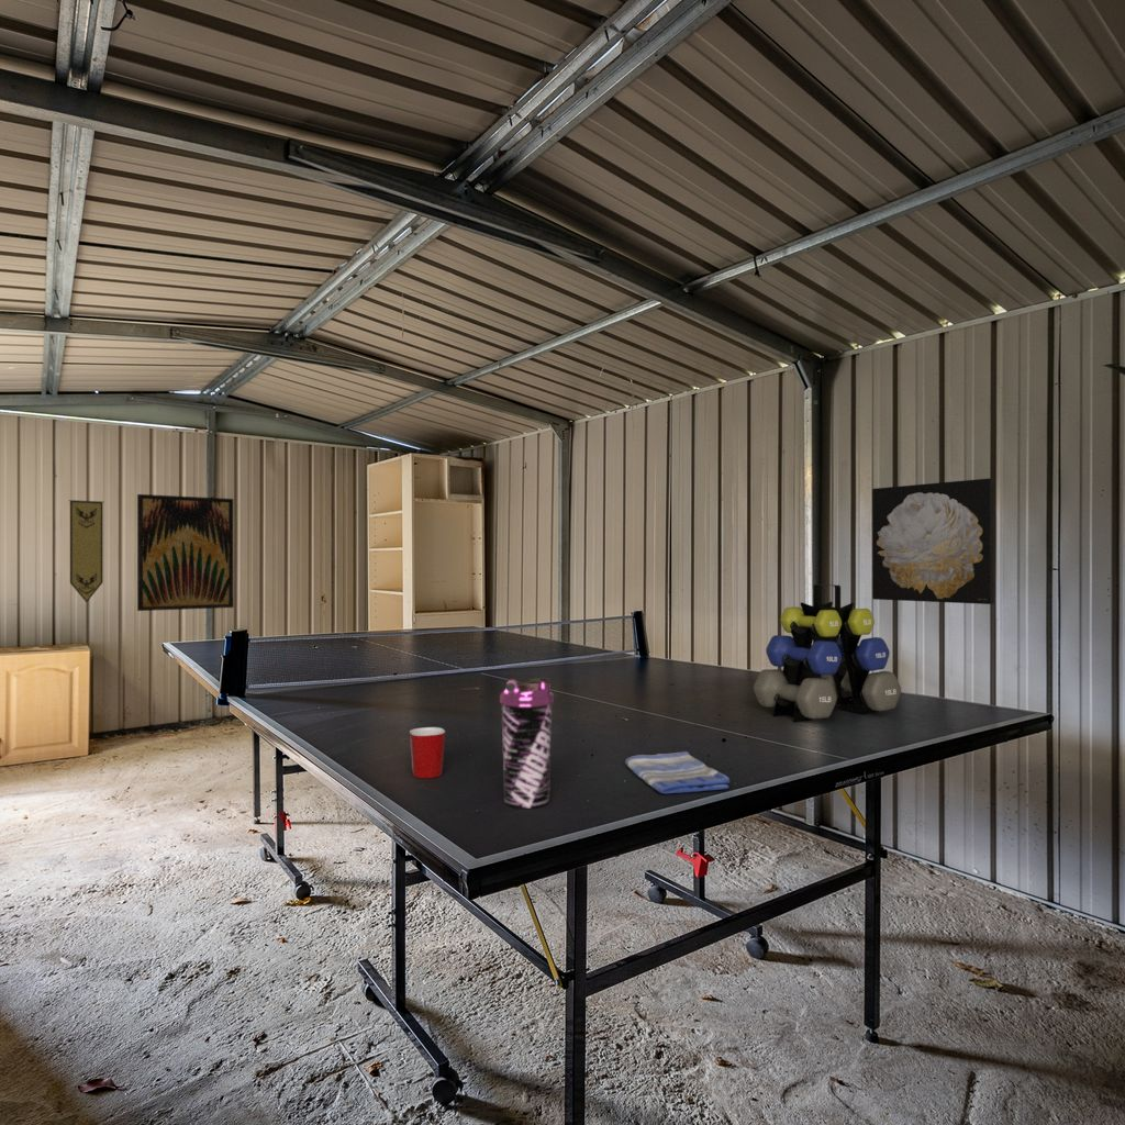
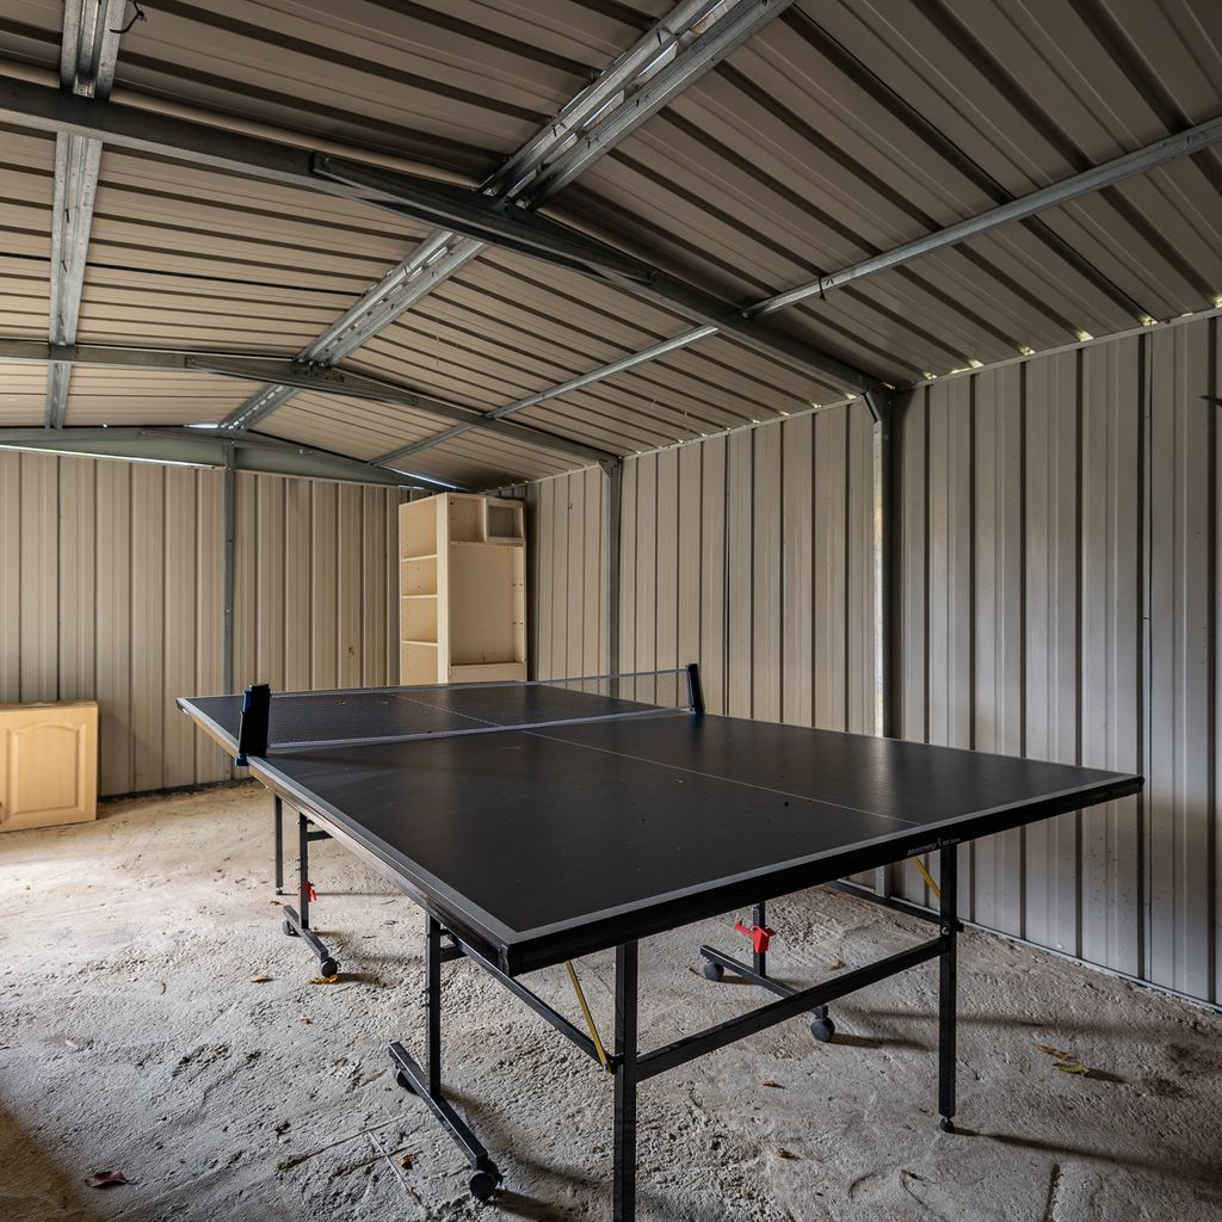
- dish towel (675, 770)
- pennant (86, 552)
- wall art (929, 543)
- mug (425, 750)
- sporting goods (826, 649)
- water bottle (526, 739)
- wall art (187, 553)
